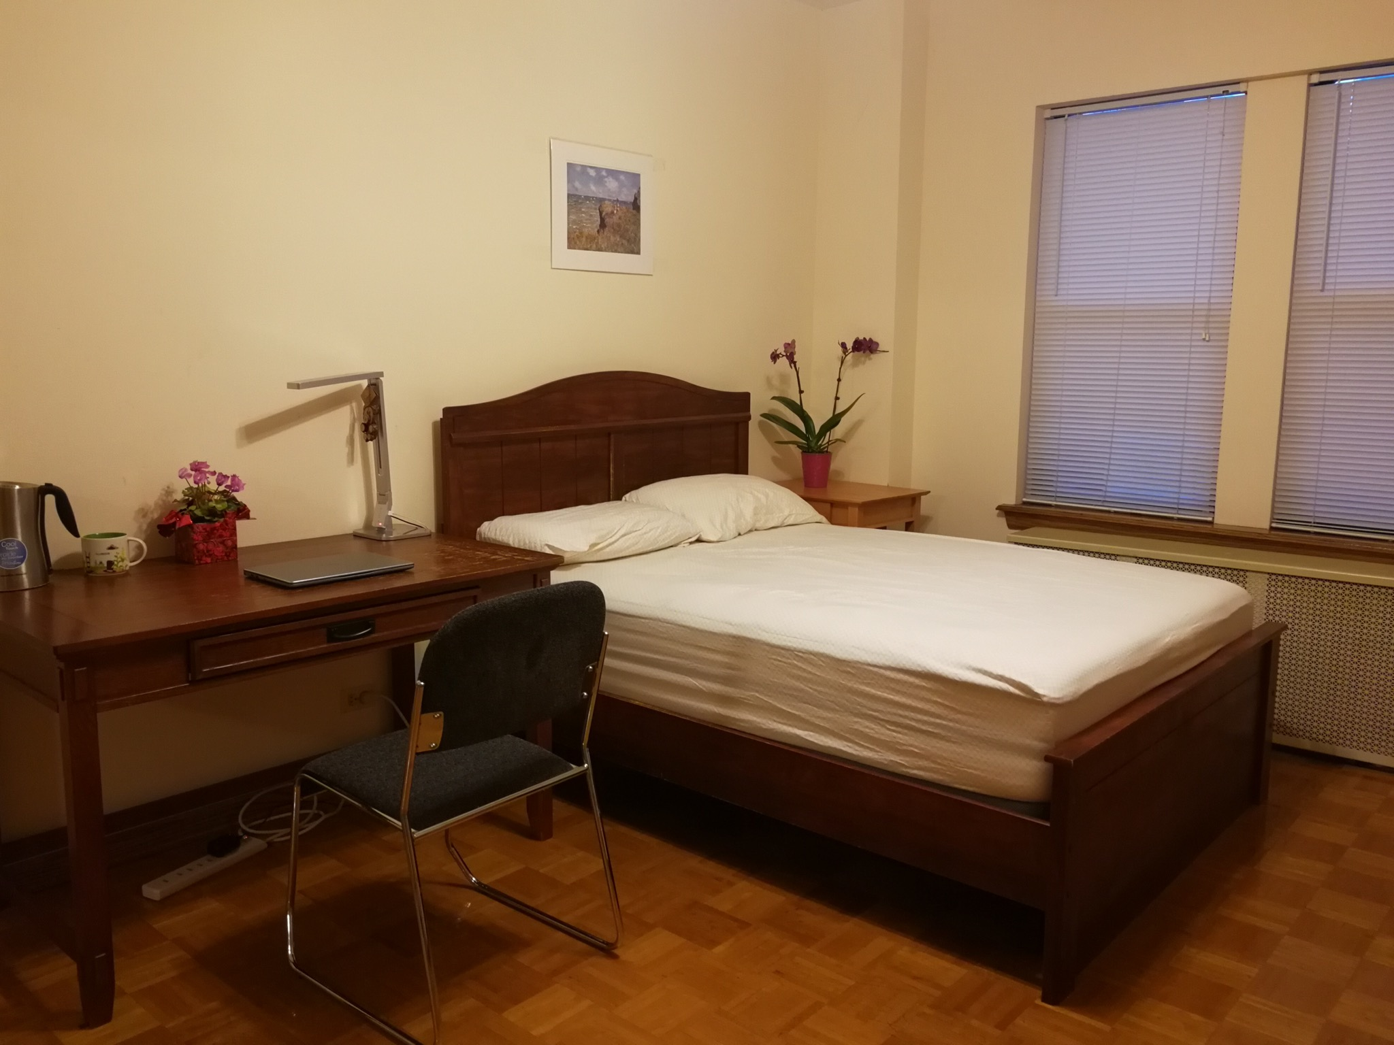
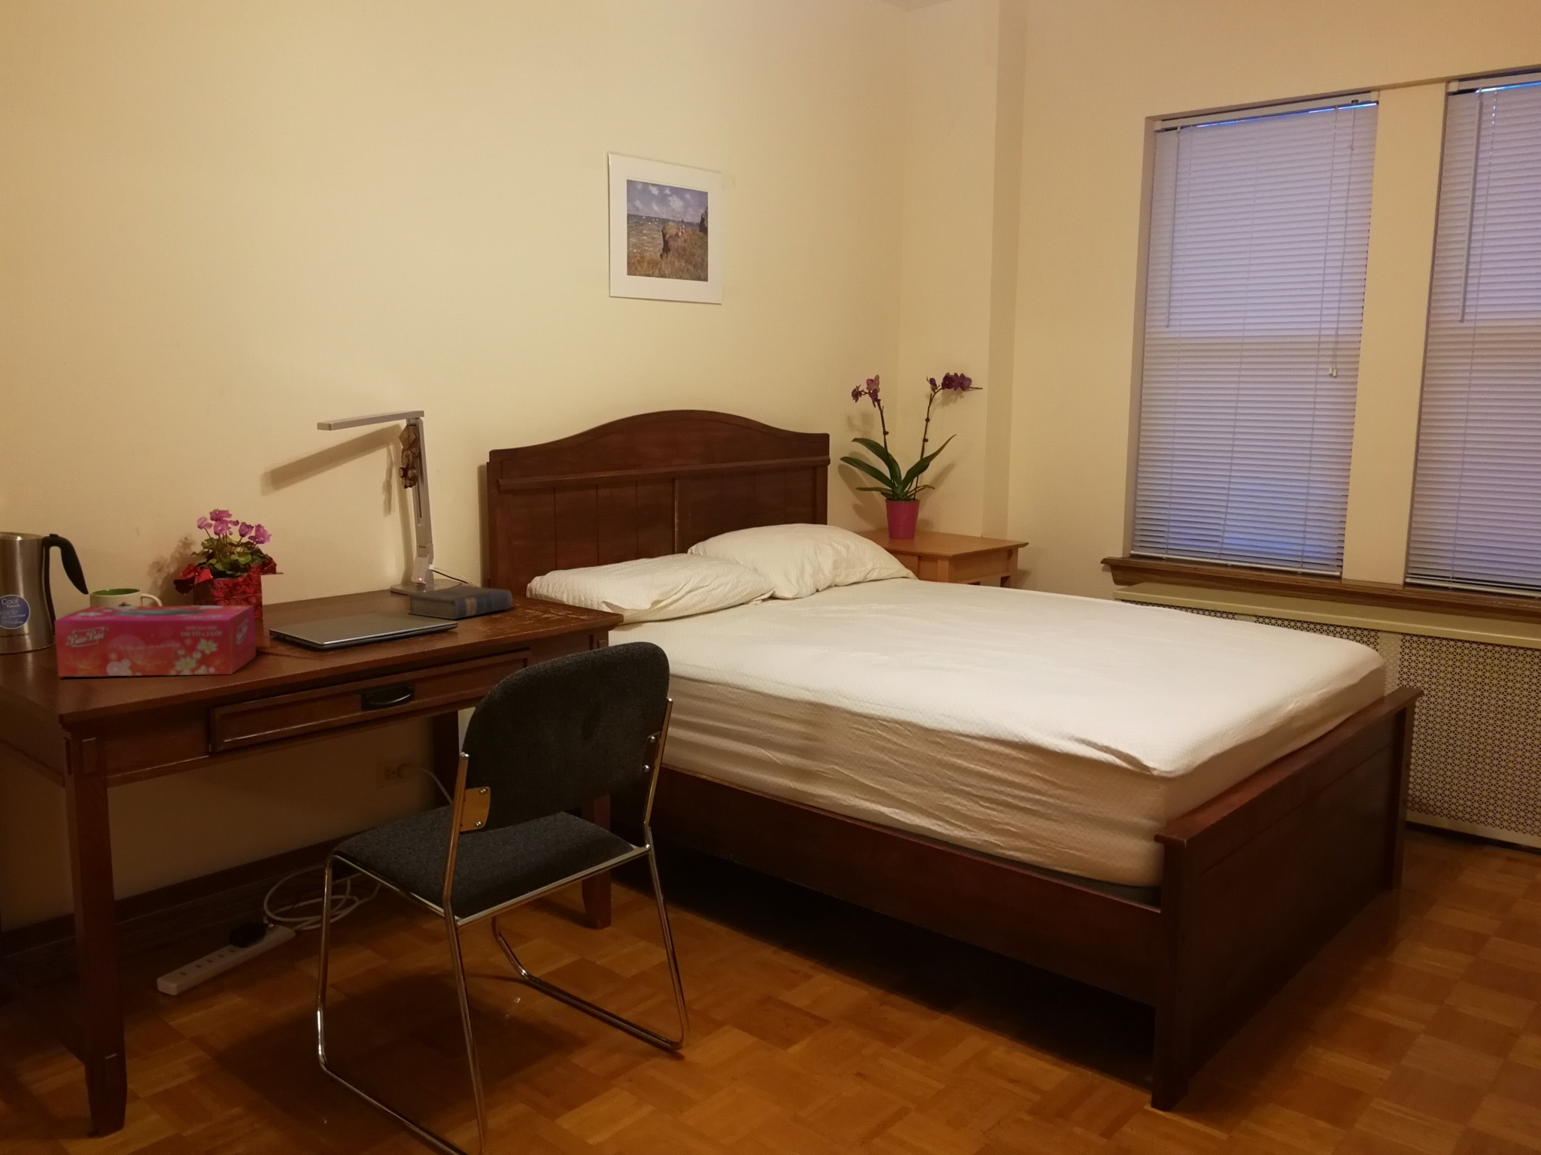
+ book (468, 601)
+ tissue box (159, 639)
